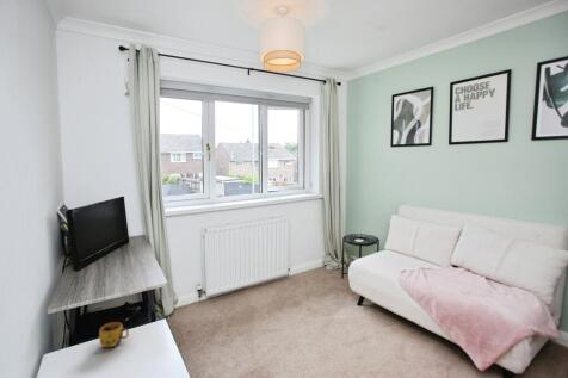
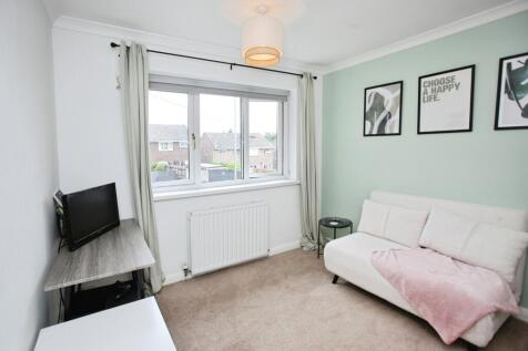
- mug (115, 334)
